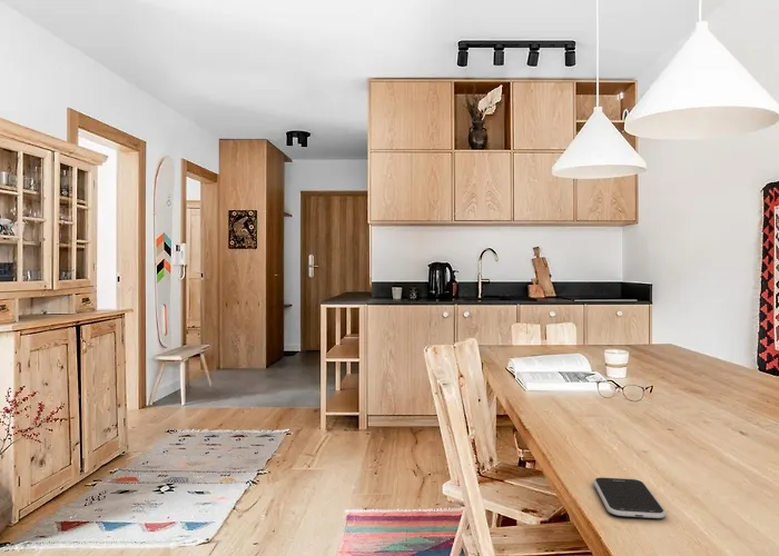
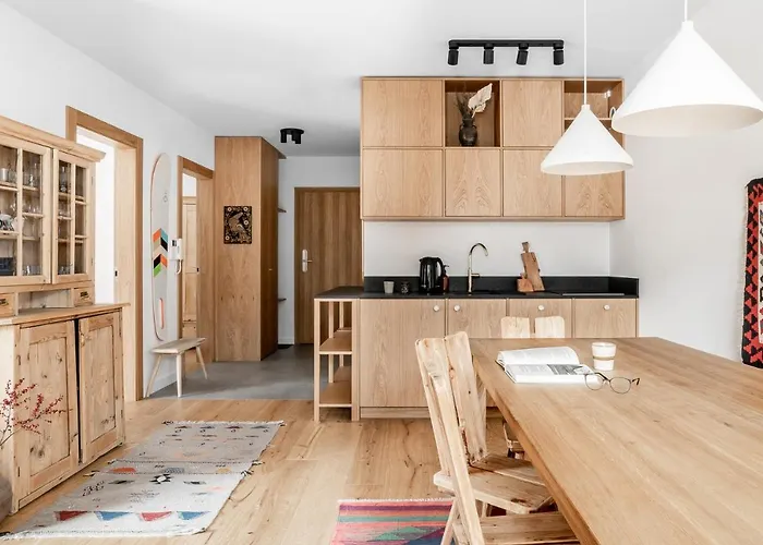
- smartphone (627, 496)
